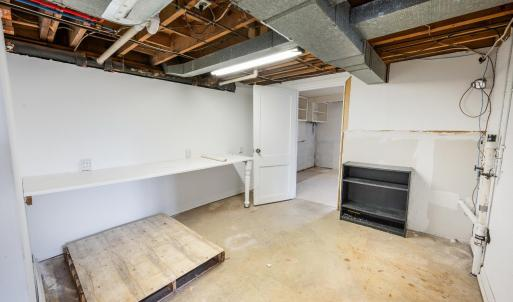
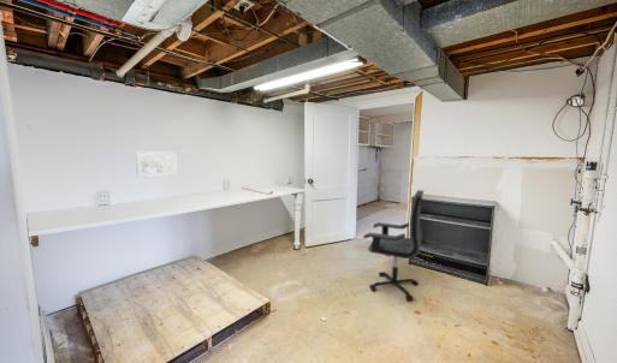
+ office chair (393, 239)
+ wall art (156, 163)
